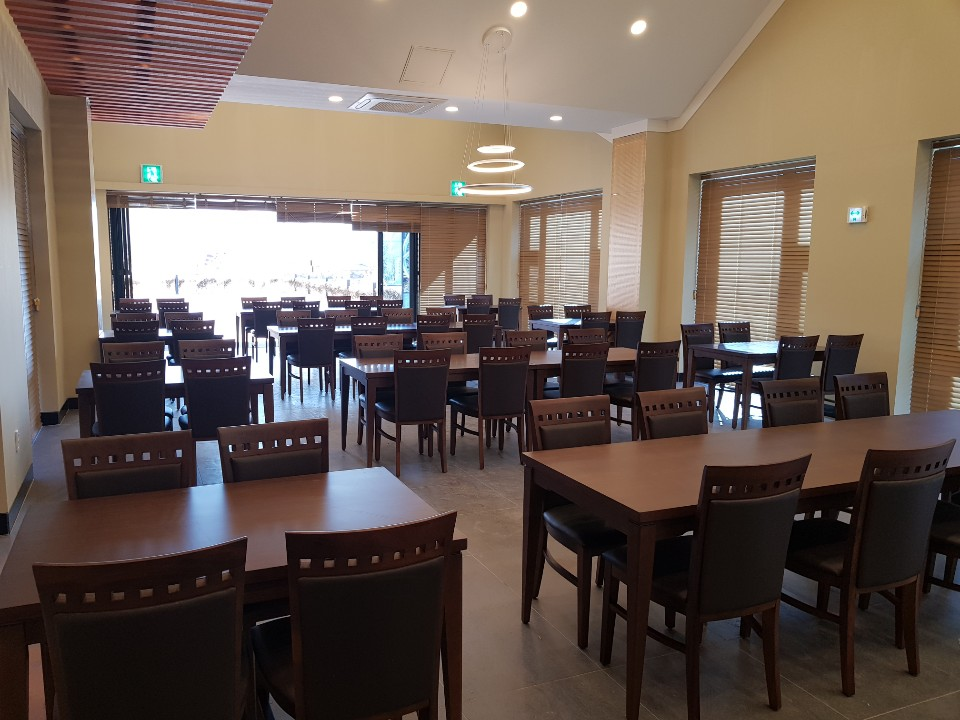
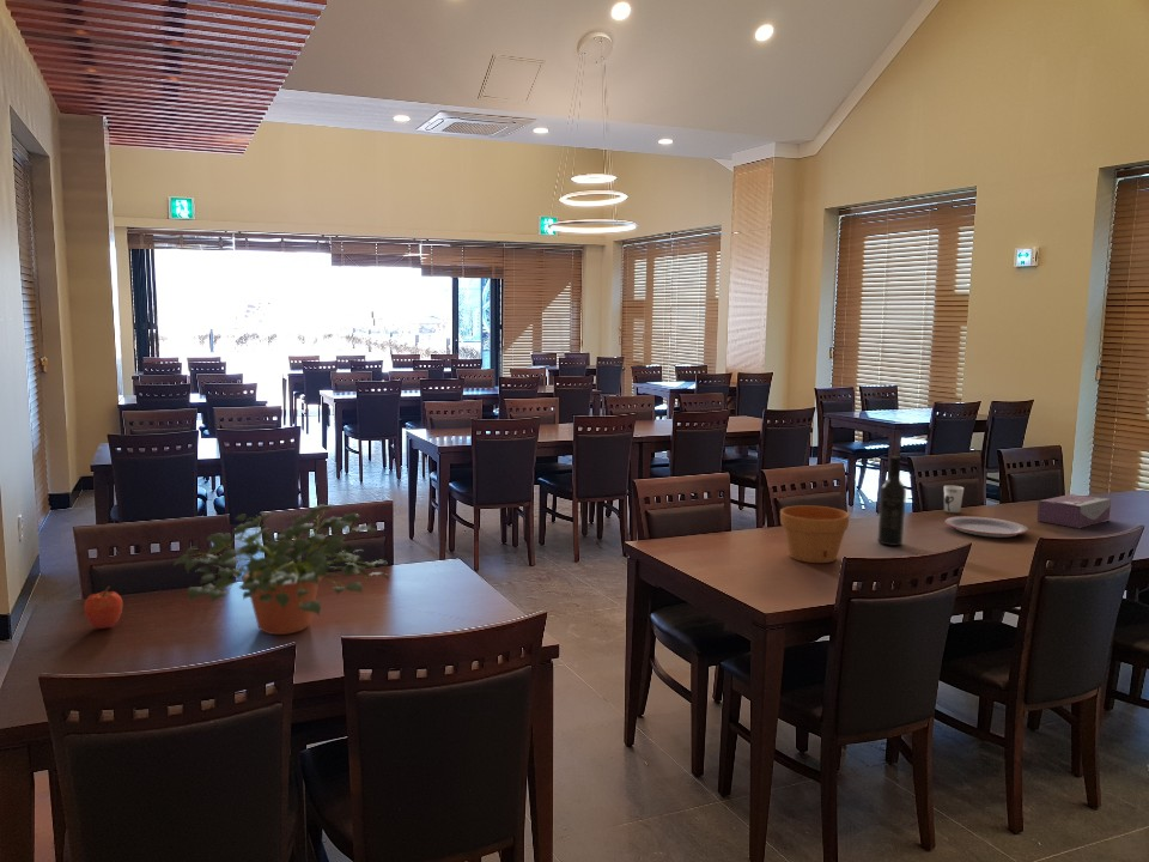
+ tissue box (1074, 509)
+ apple (103, 607)
+ wine bottle (892, 499)
+ cup (953, 499)
+ plate (985, 527)
+ potted plant (292, 576)
+ flower pot (813, 534)
